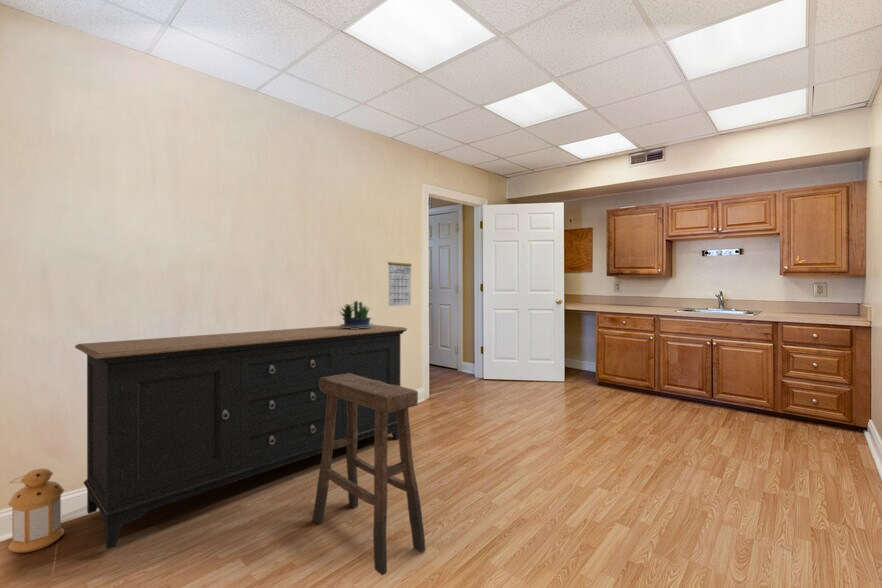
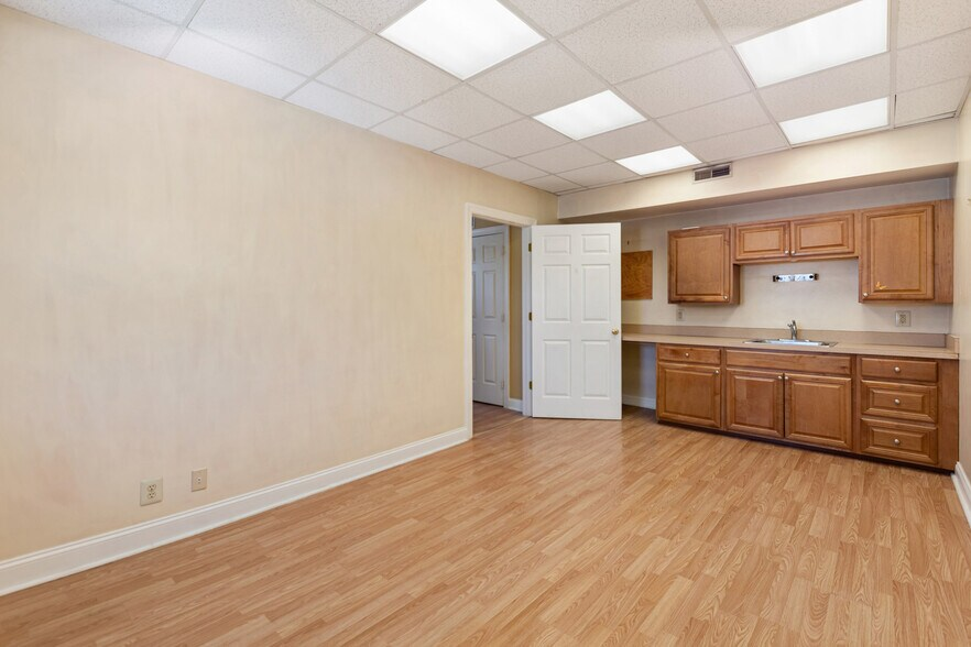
- calendar (399, 279)
- potted plant (354, 314)
- lantern (37, 506)
- stool (364, 461)
- sideboard (274, 402)
